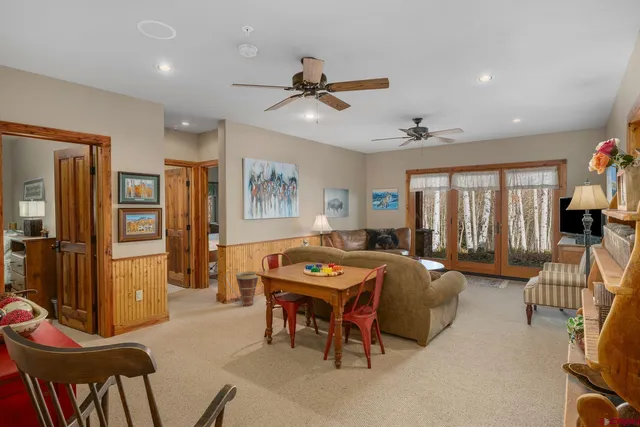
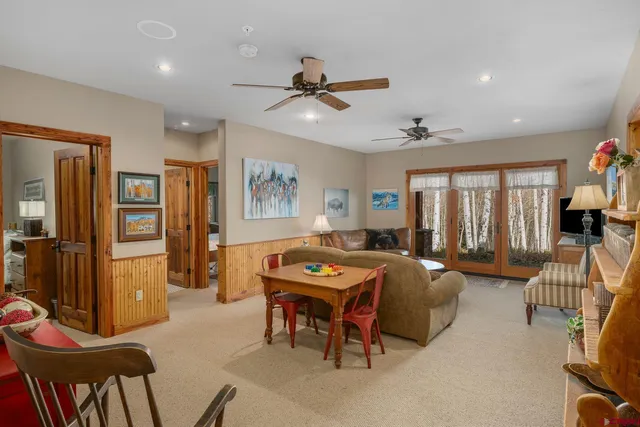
- basket (240, 287)
